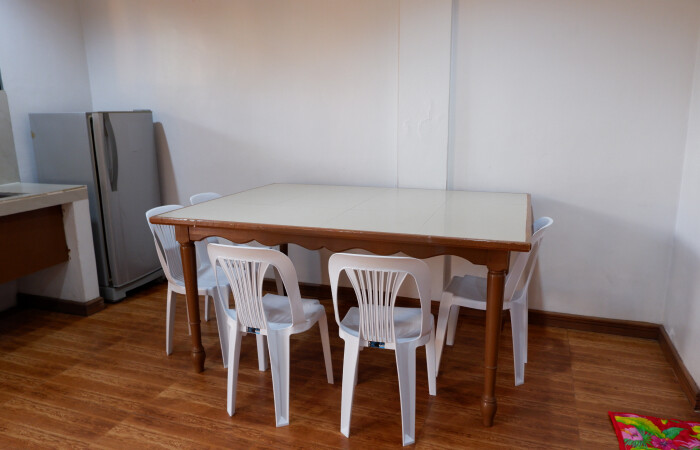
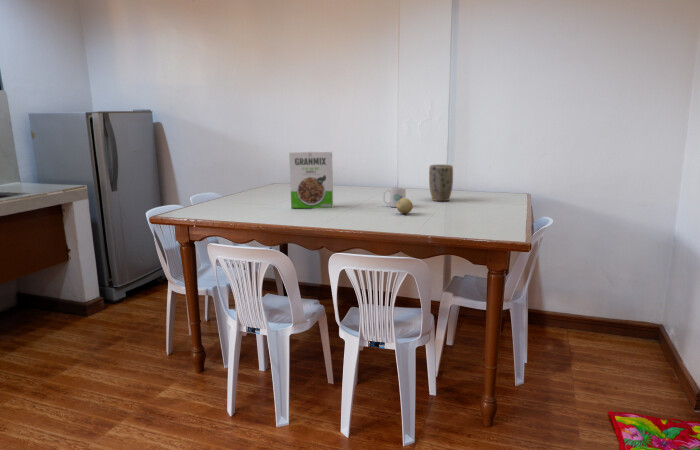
+ plant pot (440, 182)
+ fruit (404, 206)
+ mug (394, 196)
+ cereal box (311, 179)
